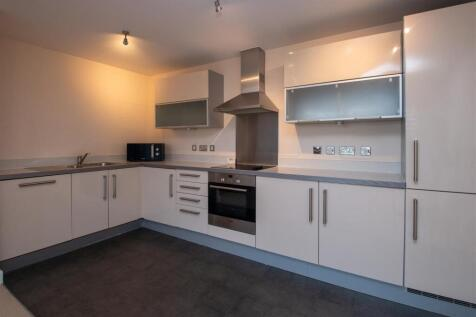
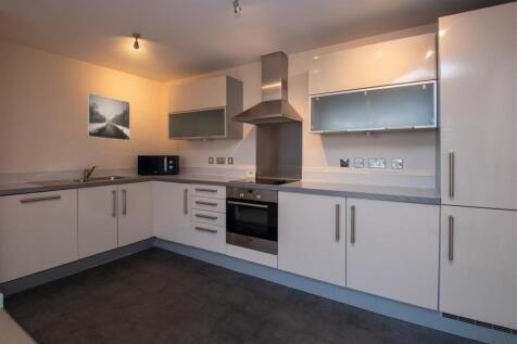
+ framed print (110, 118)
